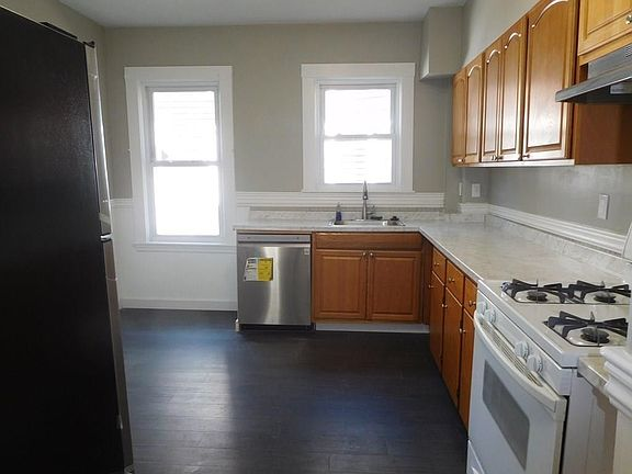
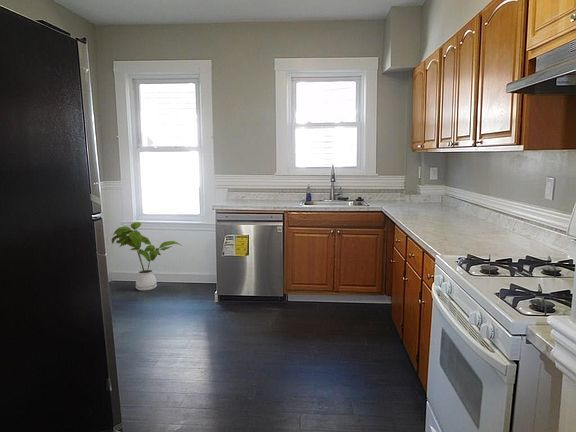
+ house plant (143, 255)
